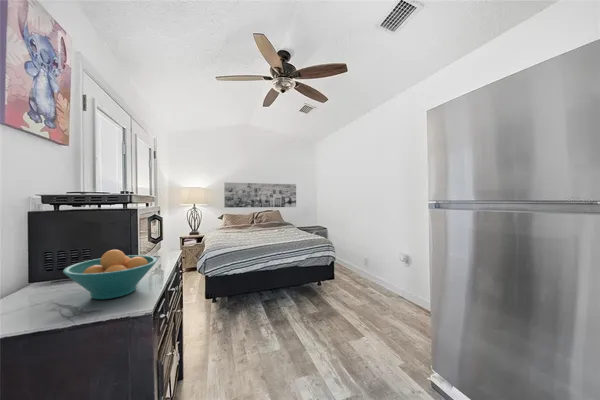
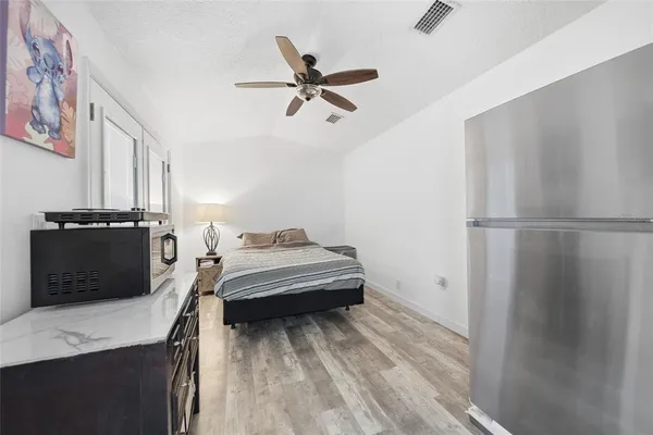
- wall art (261, 195)
- fruit bowl (114, 271)
